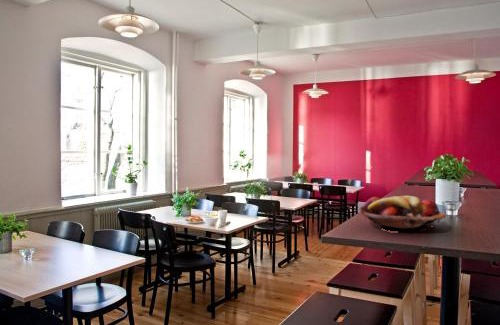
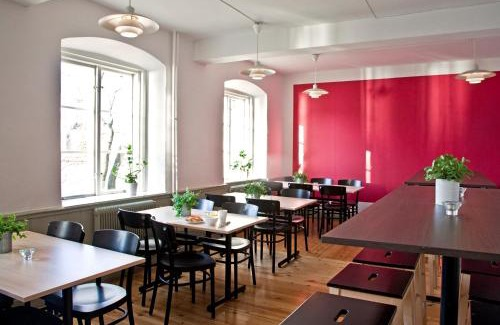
- fruit basket (402, 211)
